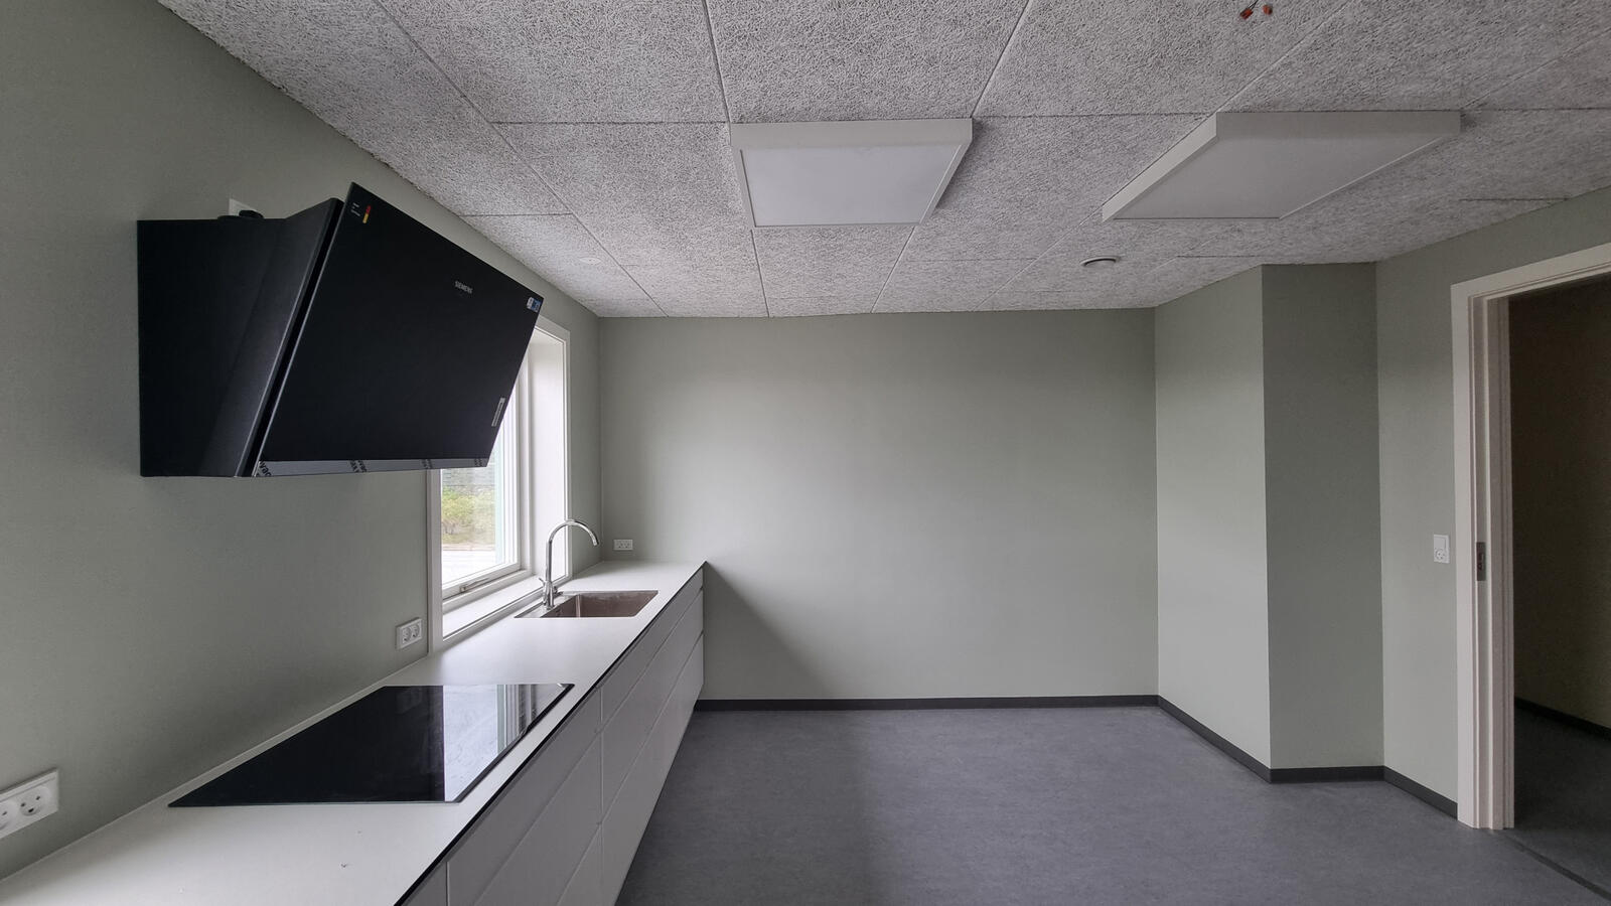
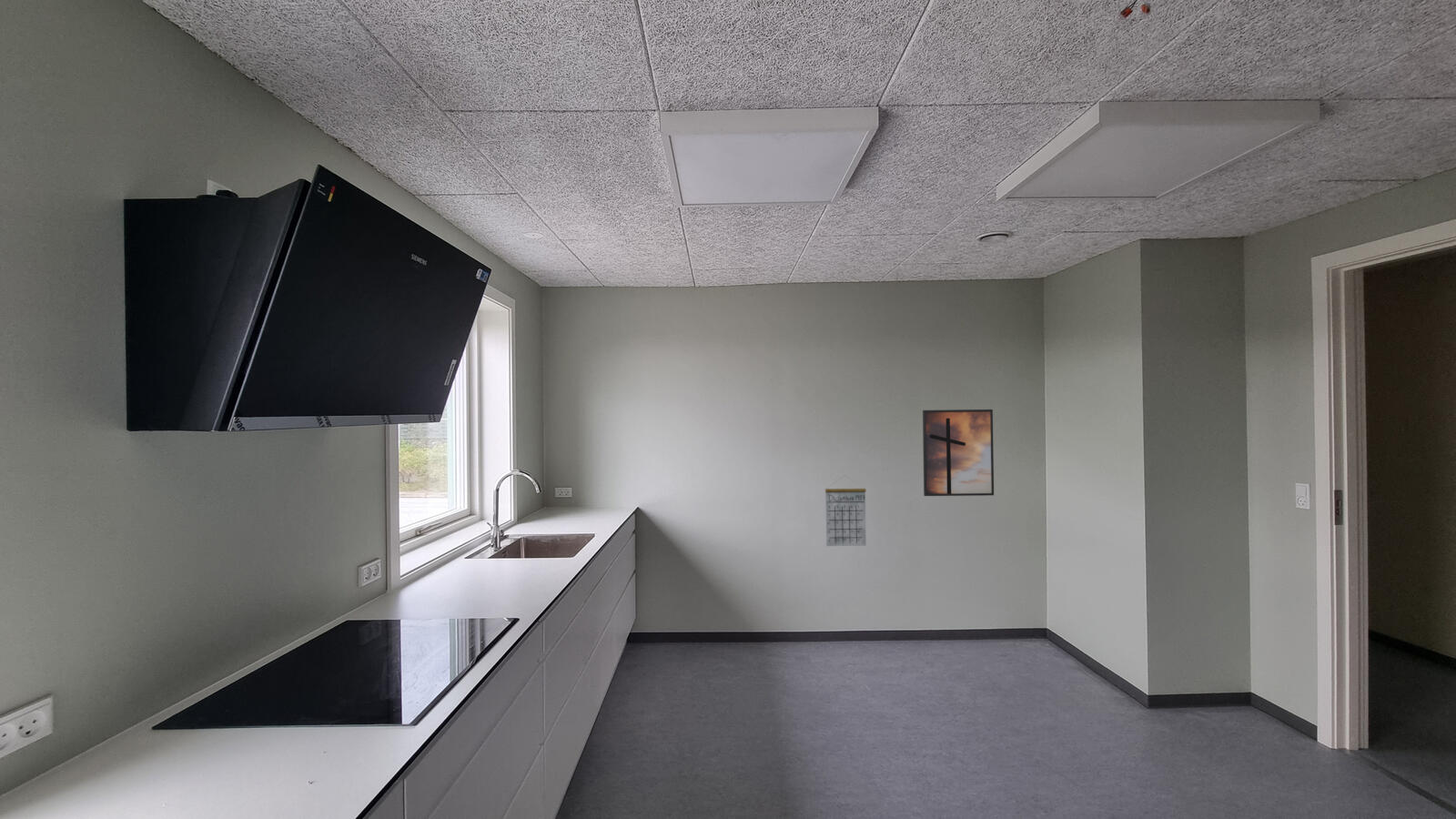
+ calendar (845, 511)
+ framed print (957, 452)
